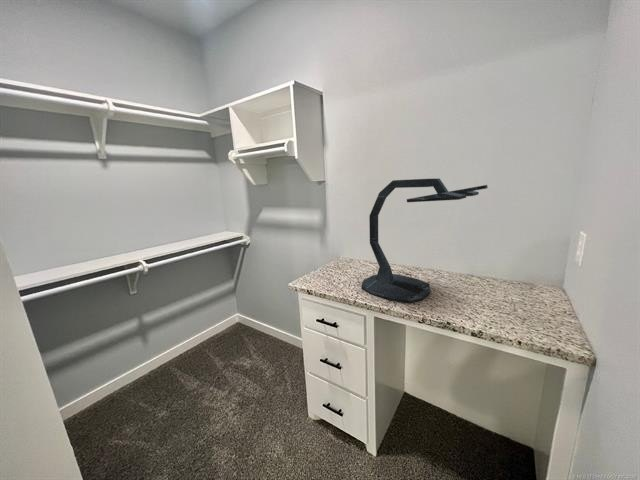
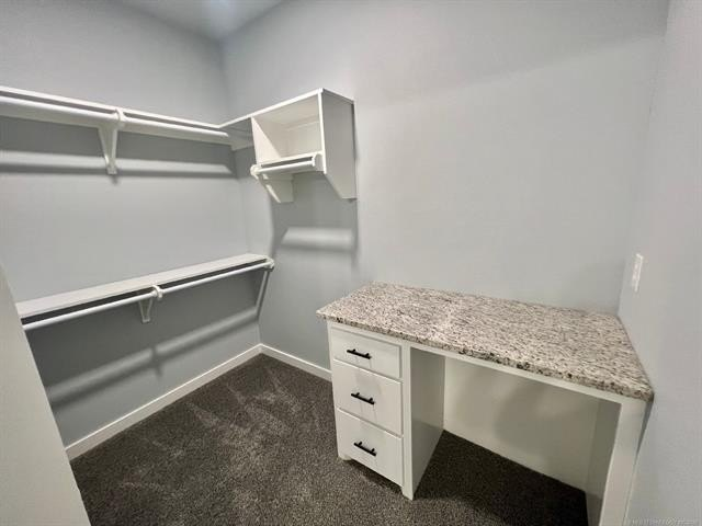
- desk lamp (384, 255)
